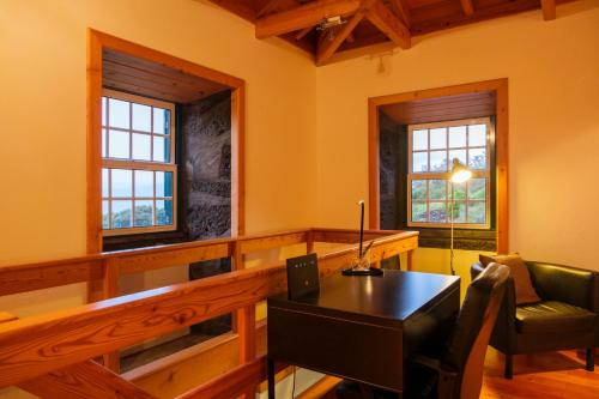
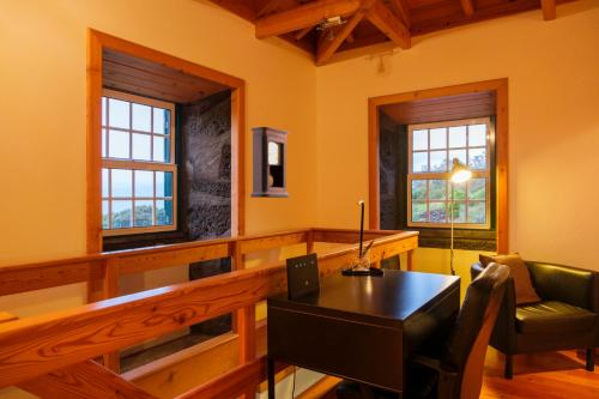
+ pendulum clock (272, 163)
